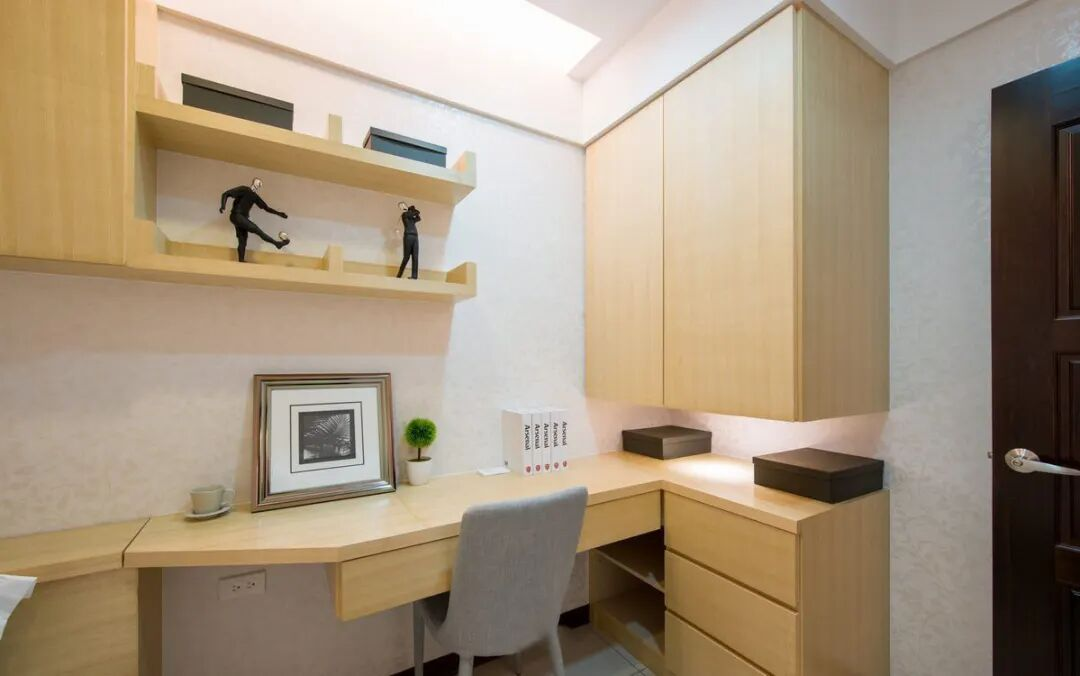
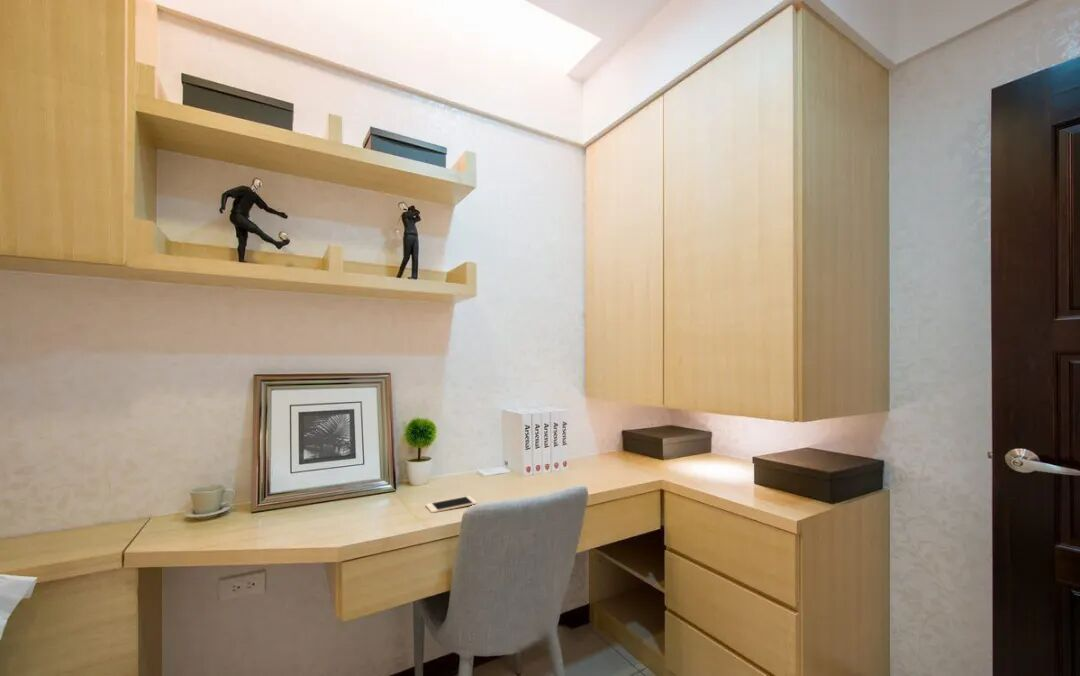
+ cell phone (451, 504)
